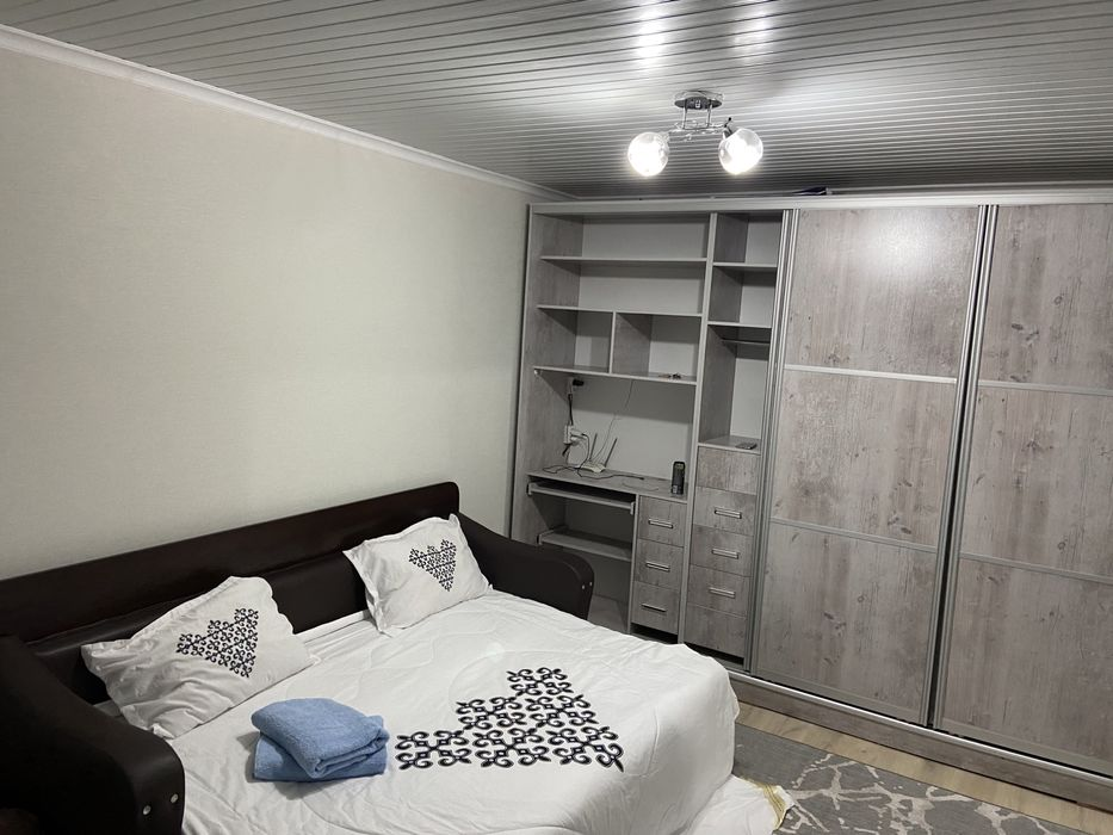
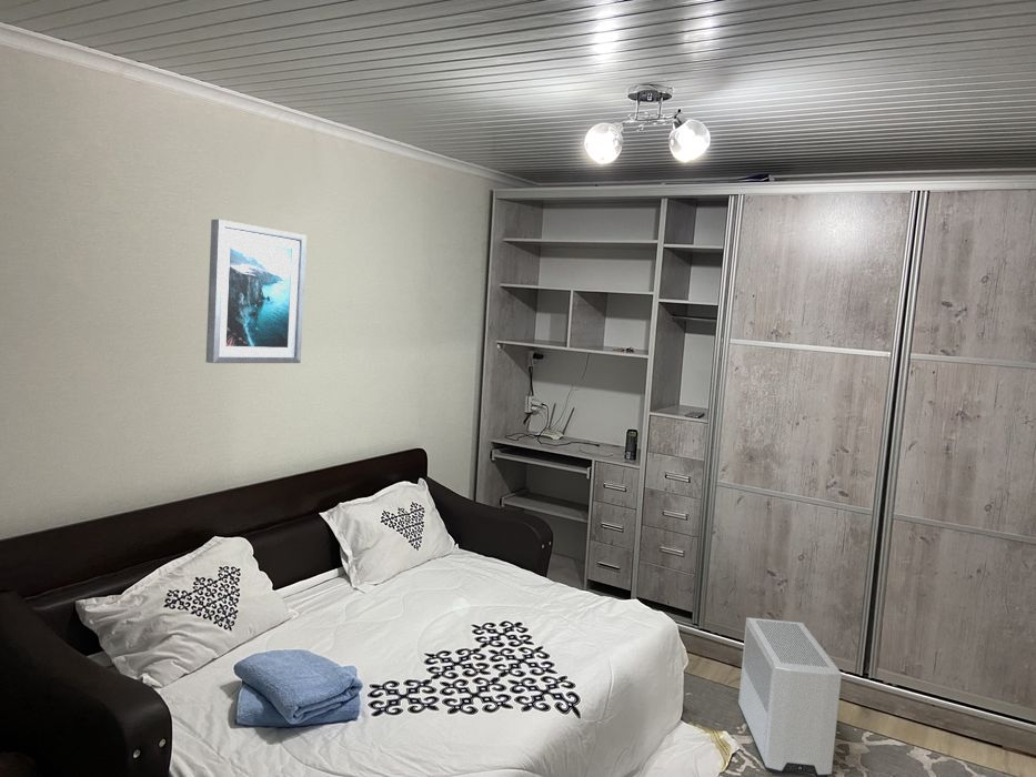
+ wall art (259, 295)
+ air purifier (785, 693)
